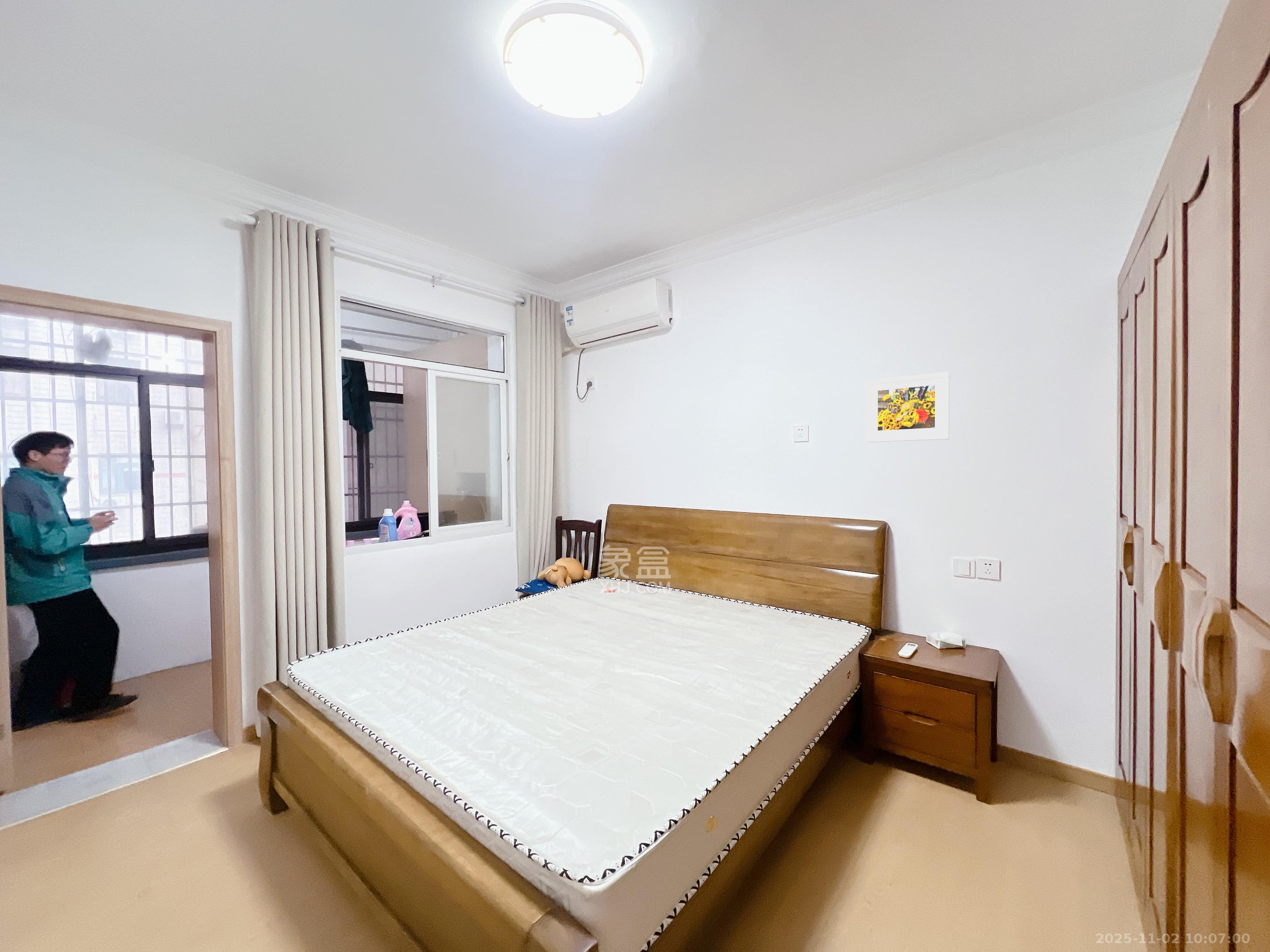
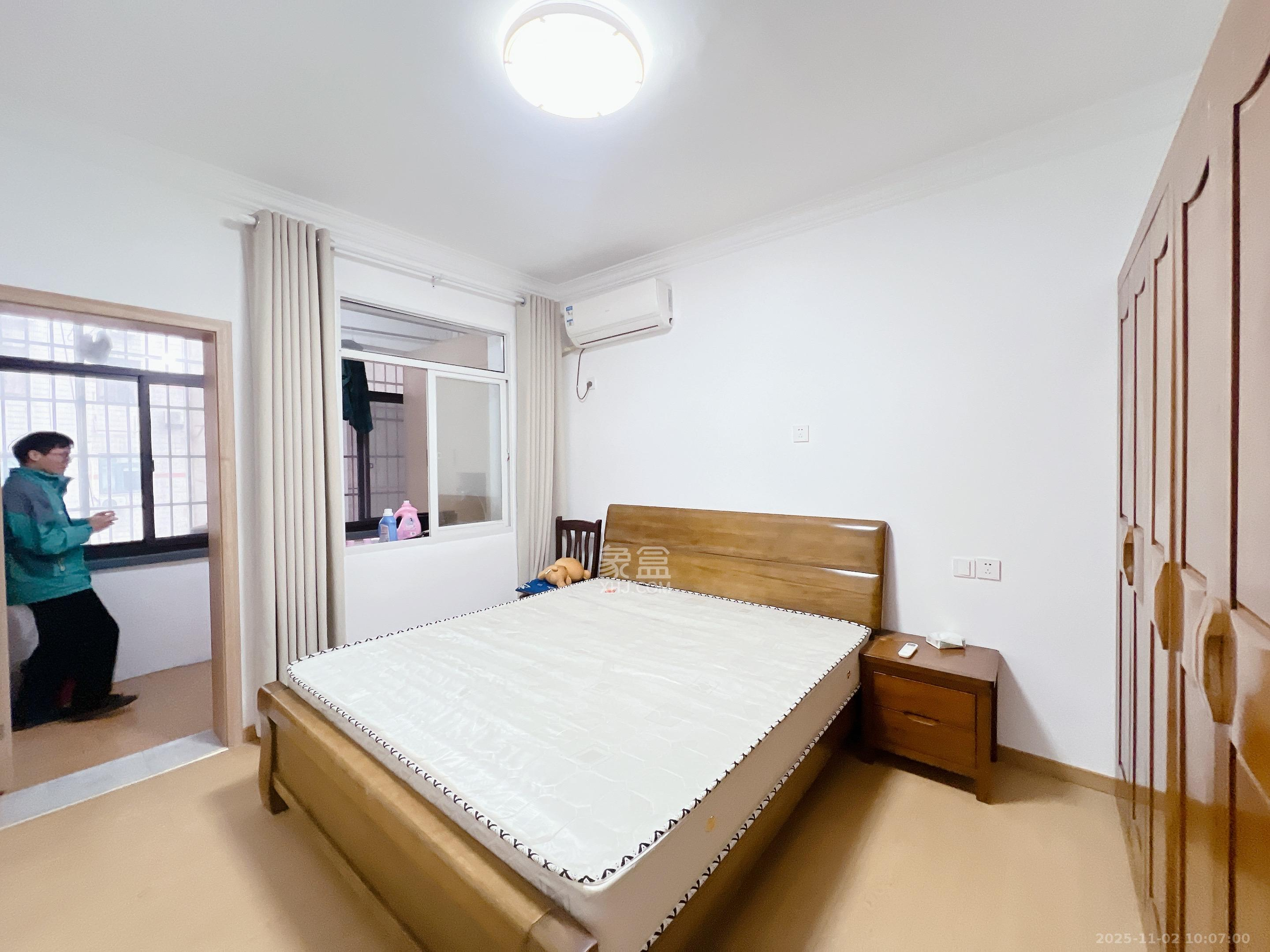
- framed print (905, 409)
